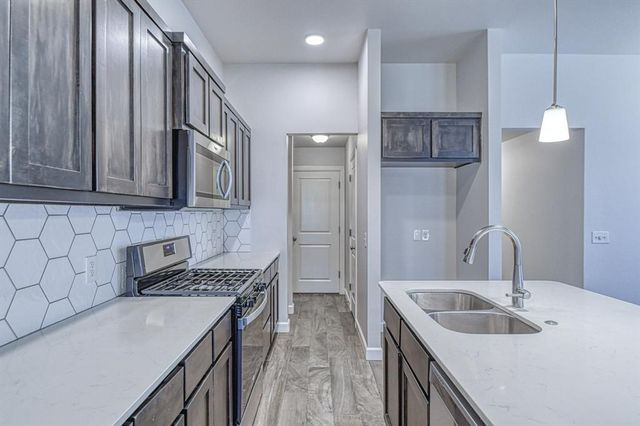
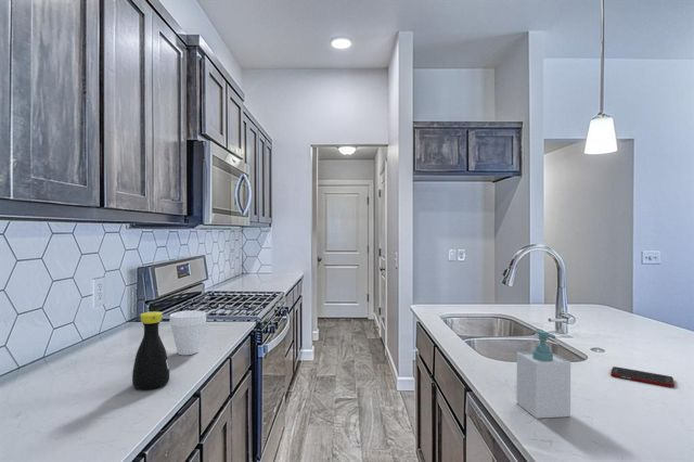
+ soap bottle (542, 370)
+ bottle (151, 348)
+ cell phone (641, 376)
+ cup (188, 333)
